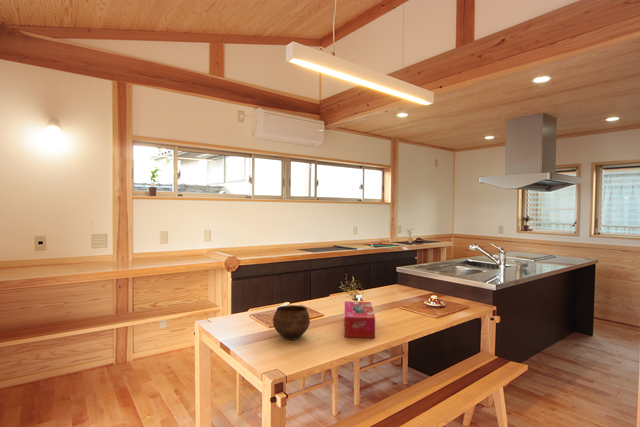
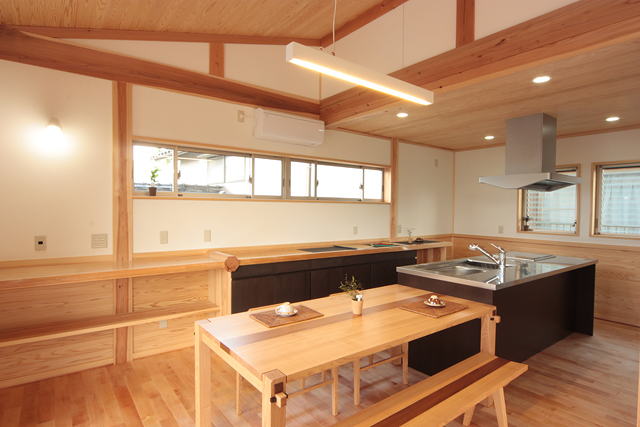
- tissue box (358, 318)
- bowl (291, 321)
